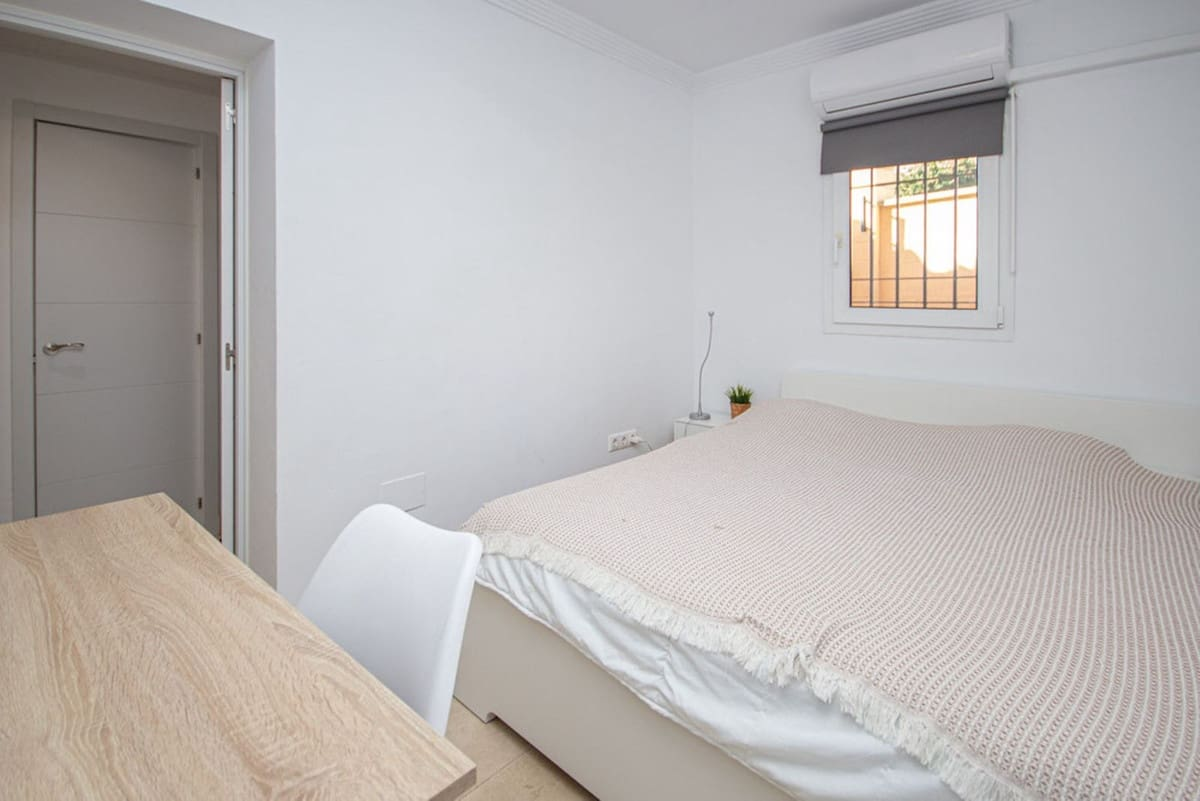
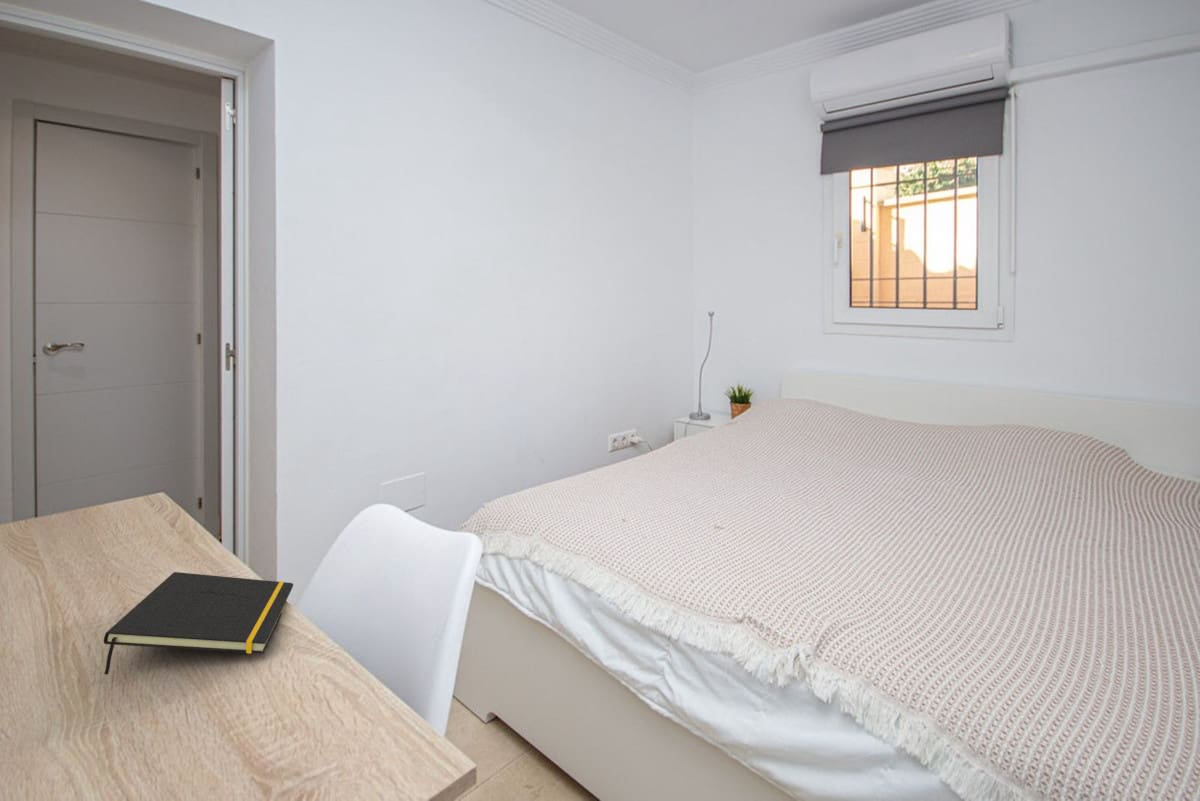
+ notepad (214, 608)
